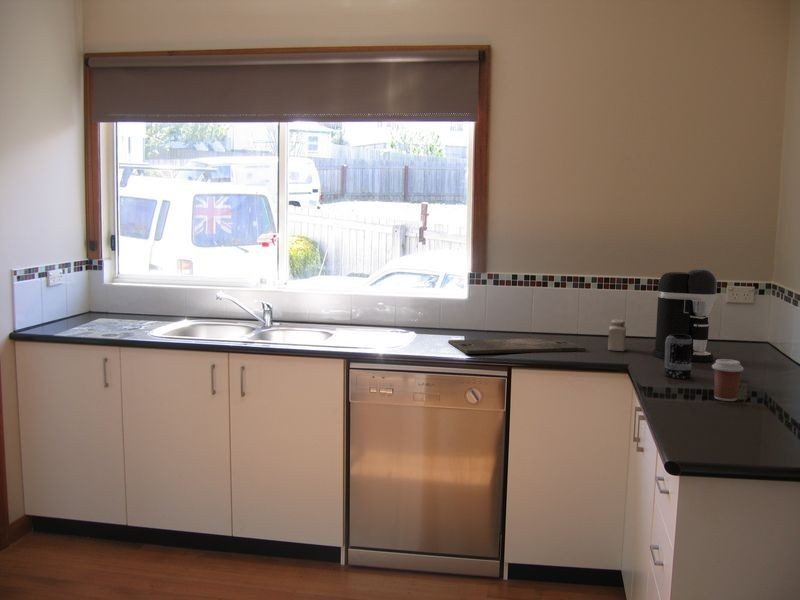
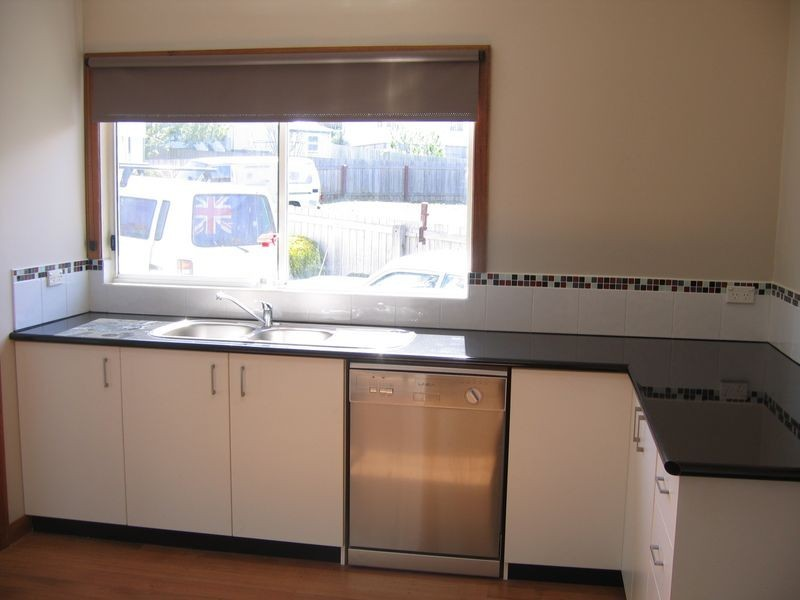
- salt shaker (617, 334)
- coffee maker (685, 313)
- mug (675, 355)
- coffee cup (726, 379)
- cutting board (515, 345)
